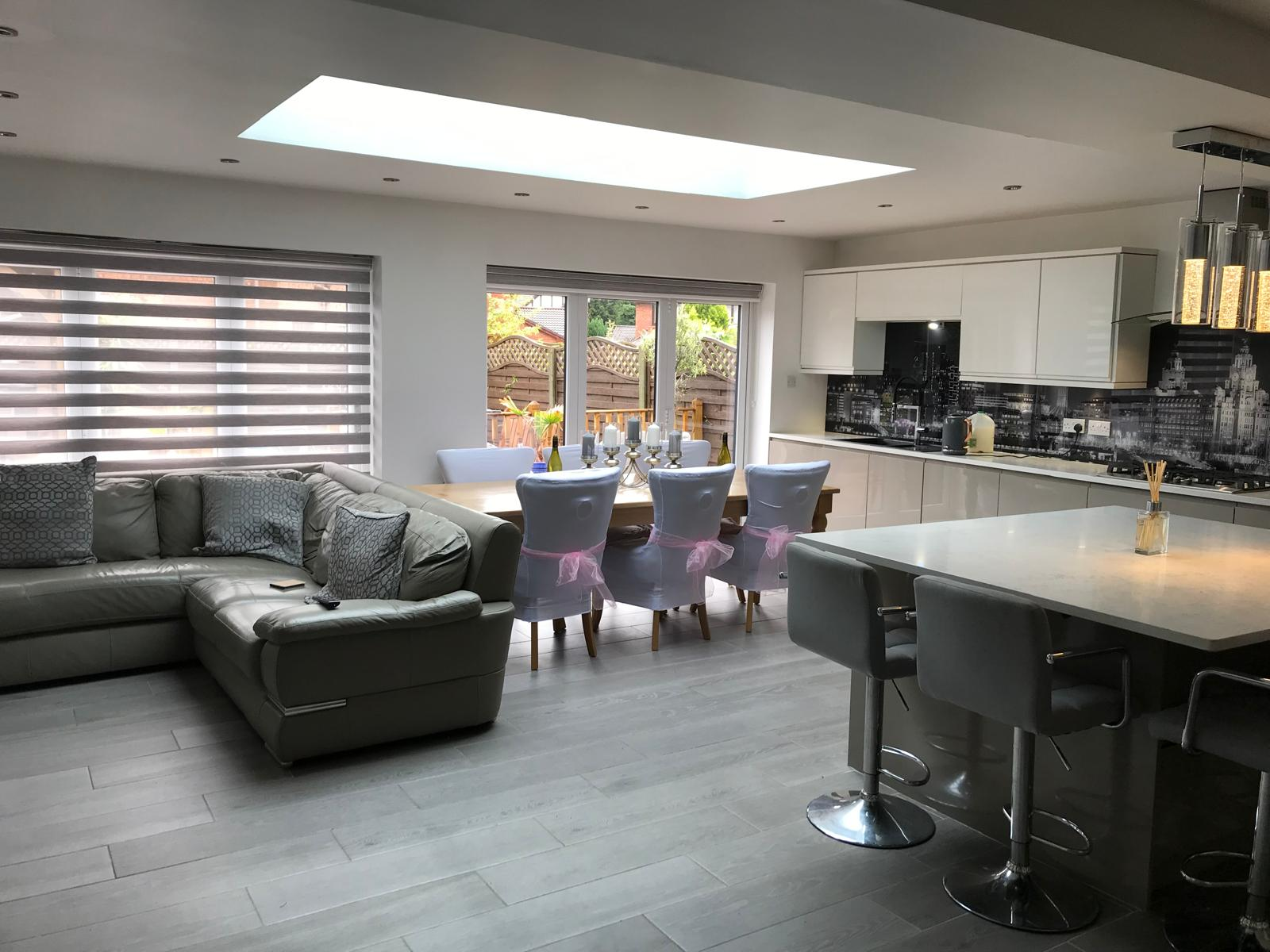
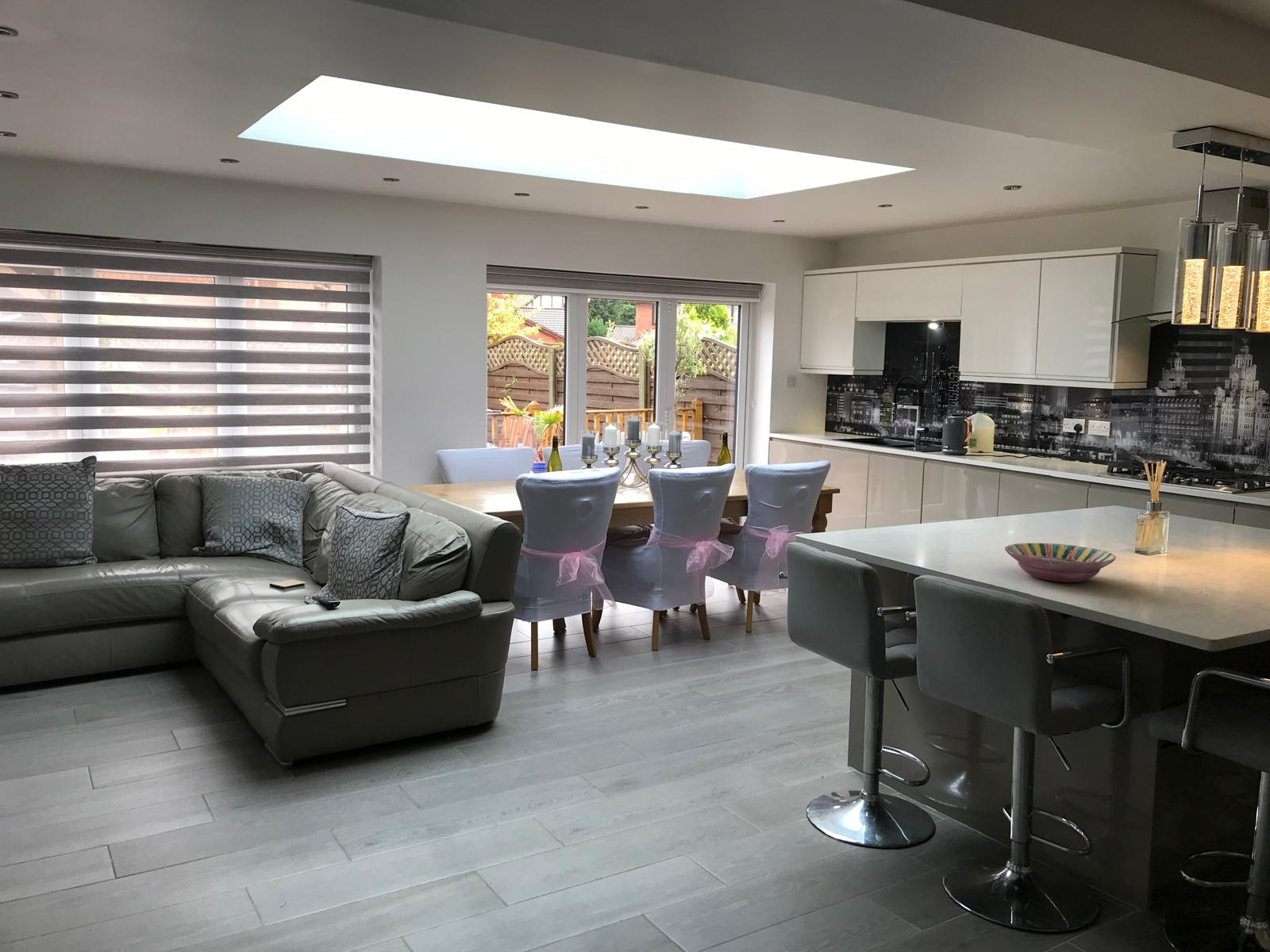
+ serving bowl (1058, 564)
